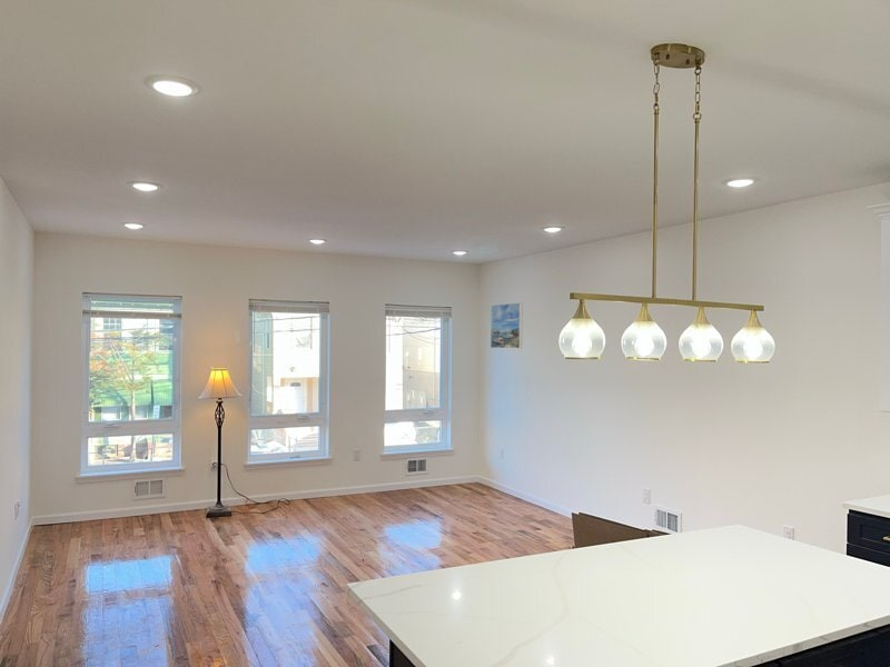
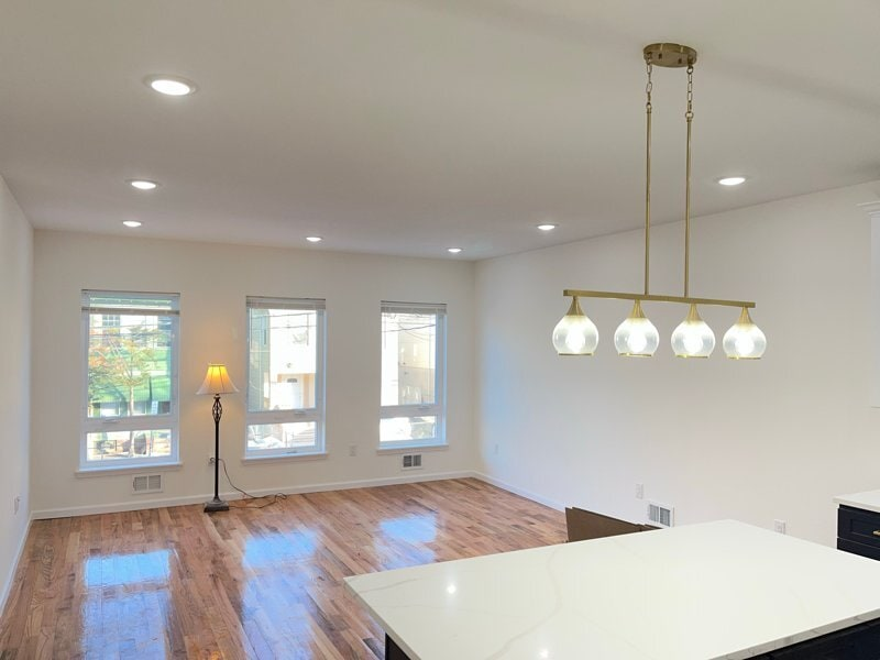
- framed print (505, 326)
